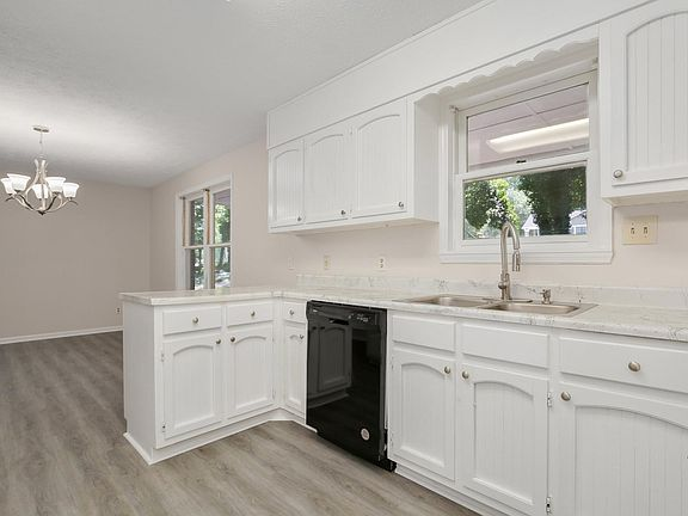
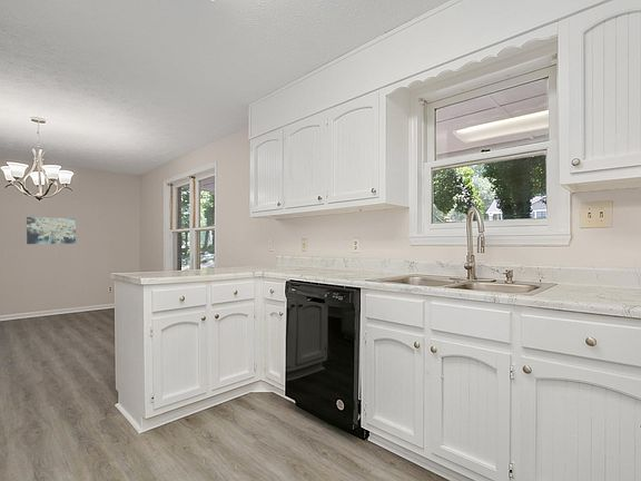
+ wall art (51, 230)
